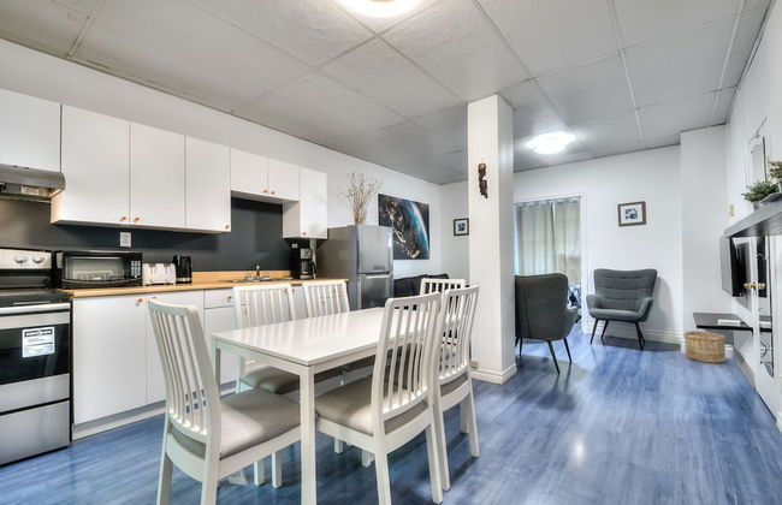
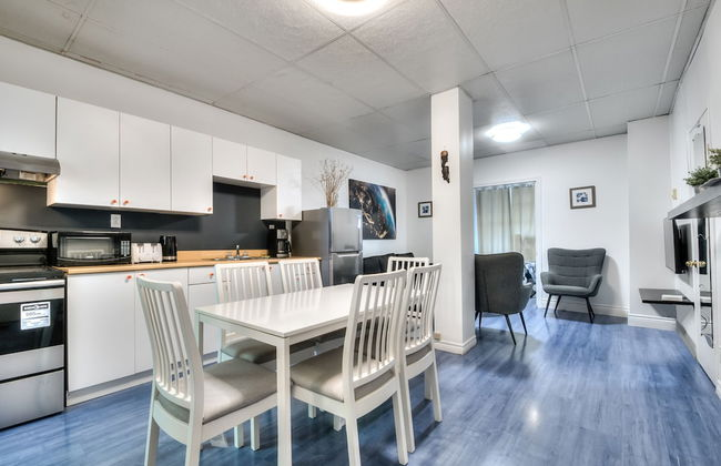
- wooden bucket (704, 346)
